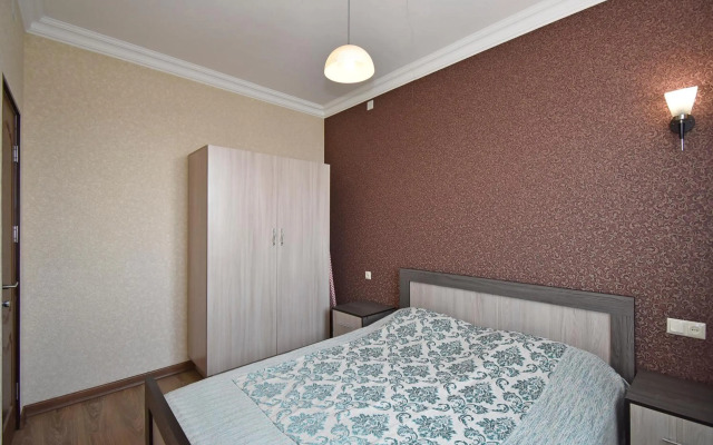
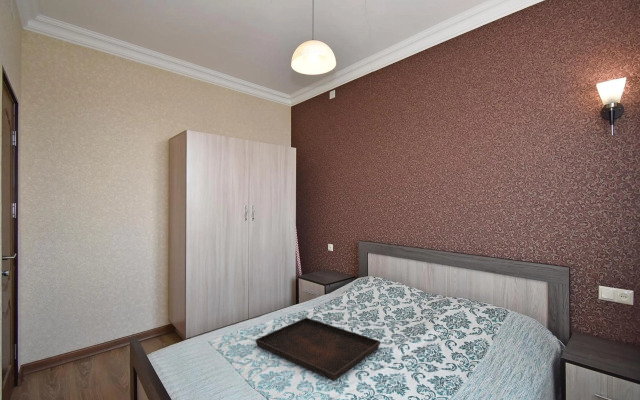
+ serving tray (317, 343)
